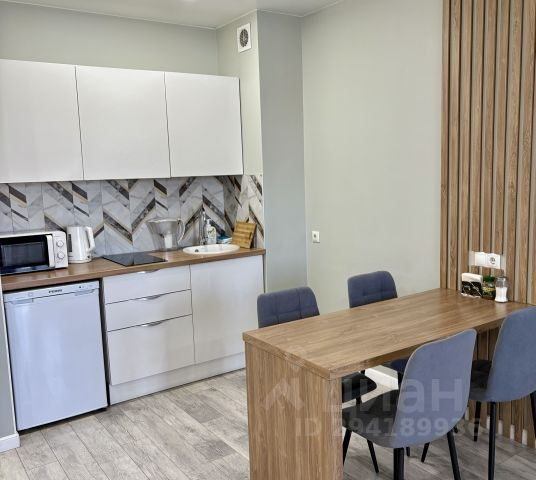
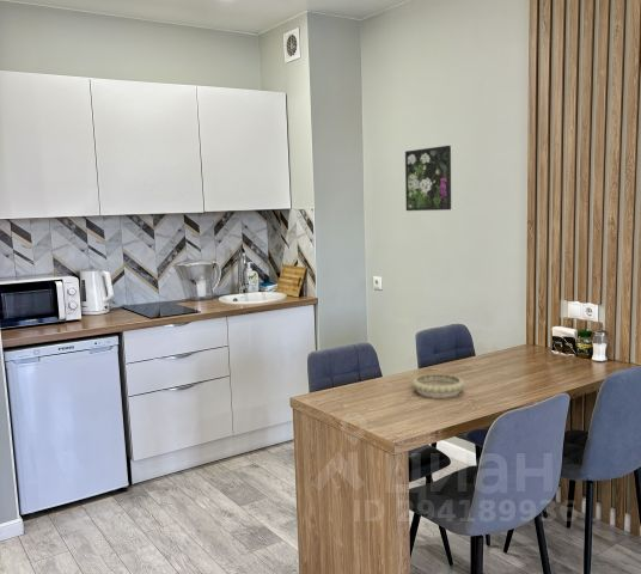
+ decorative bowl (438, 385)
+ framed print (427, 179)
